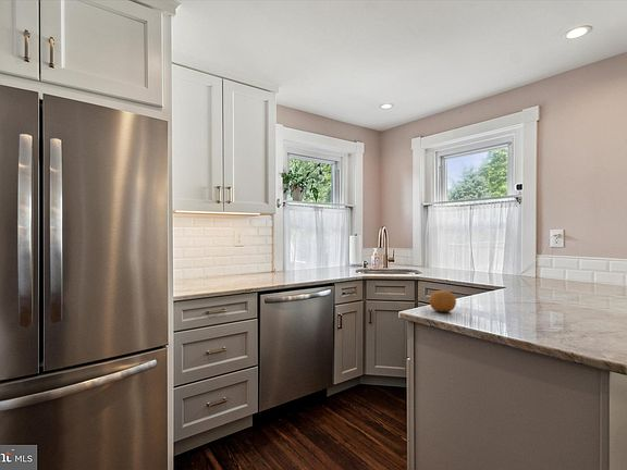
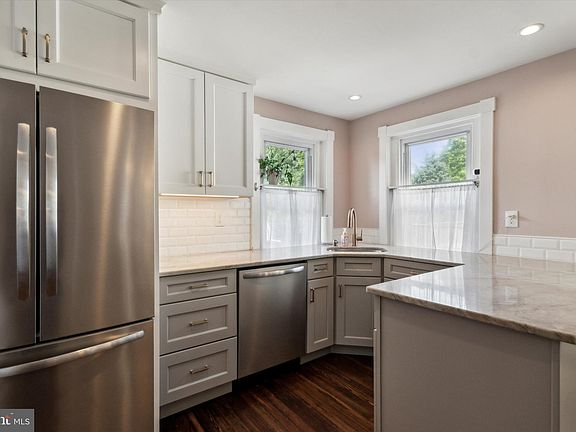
- fruit (442, 300)
